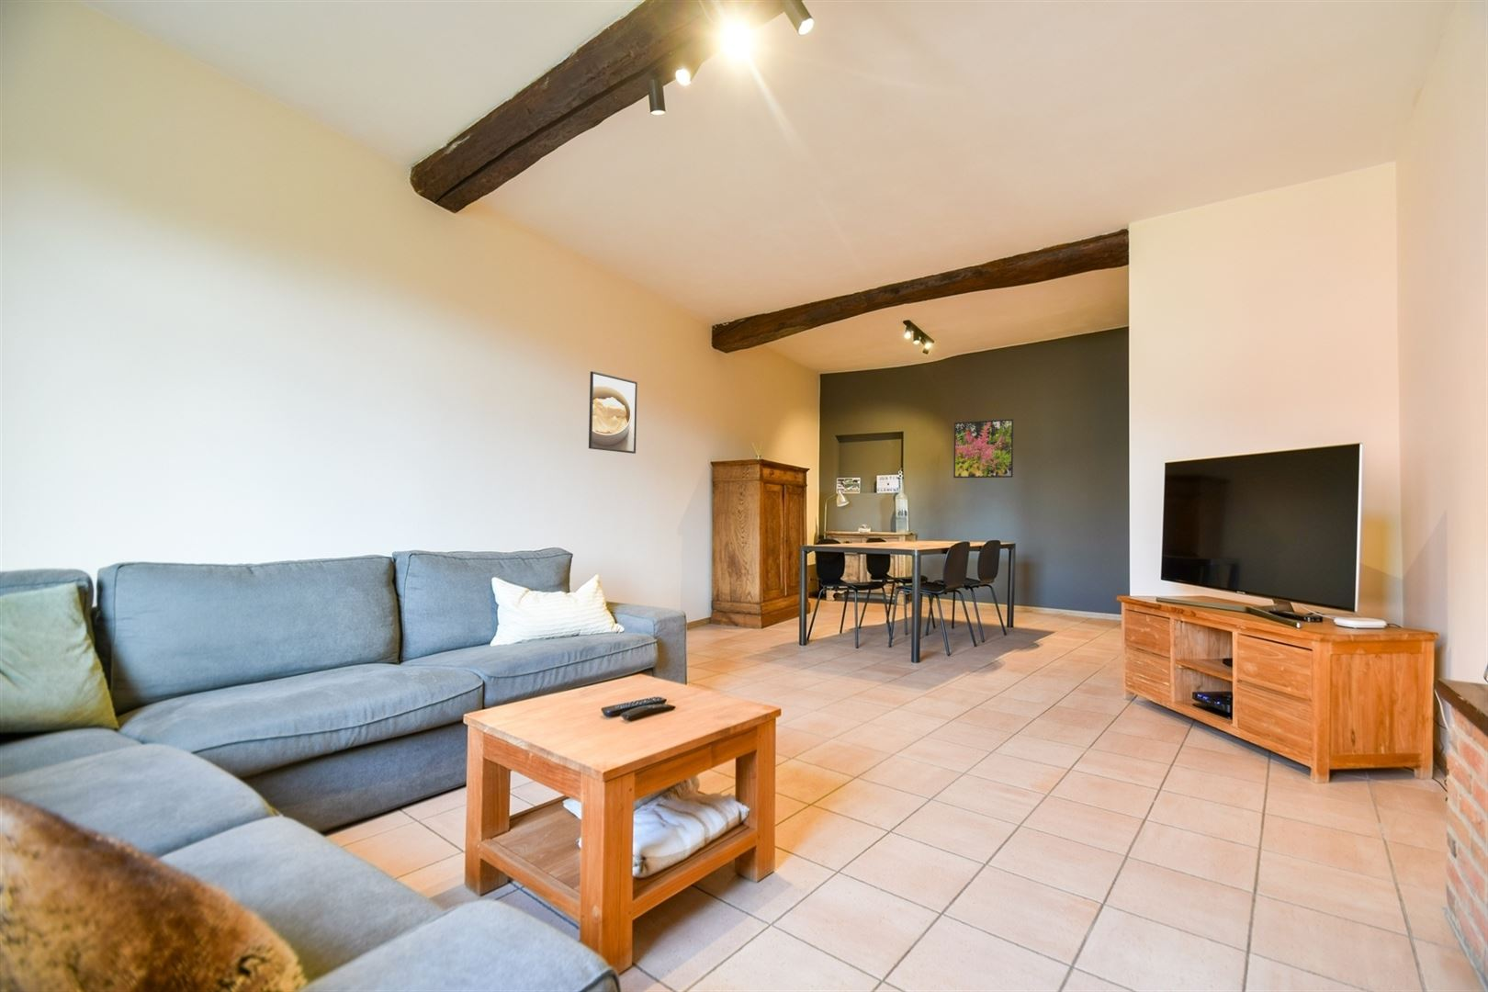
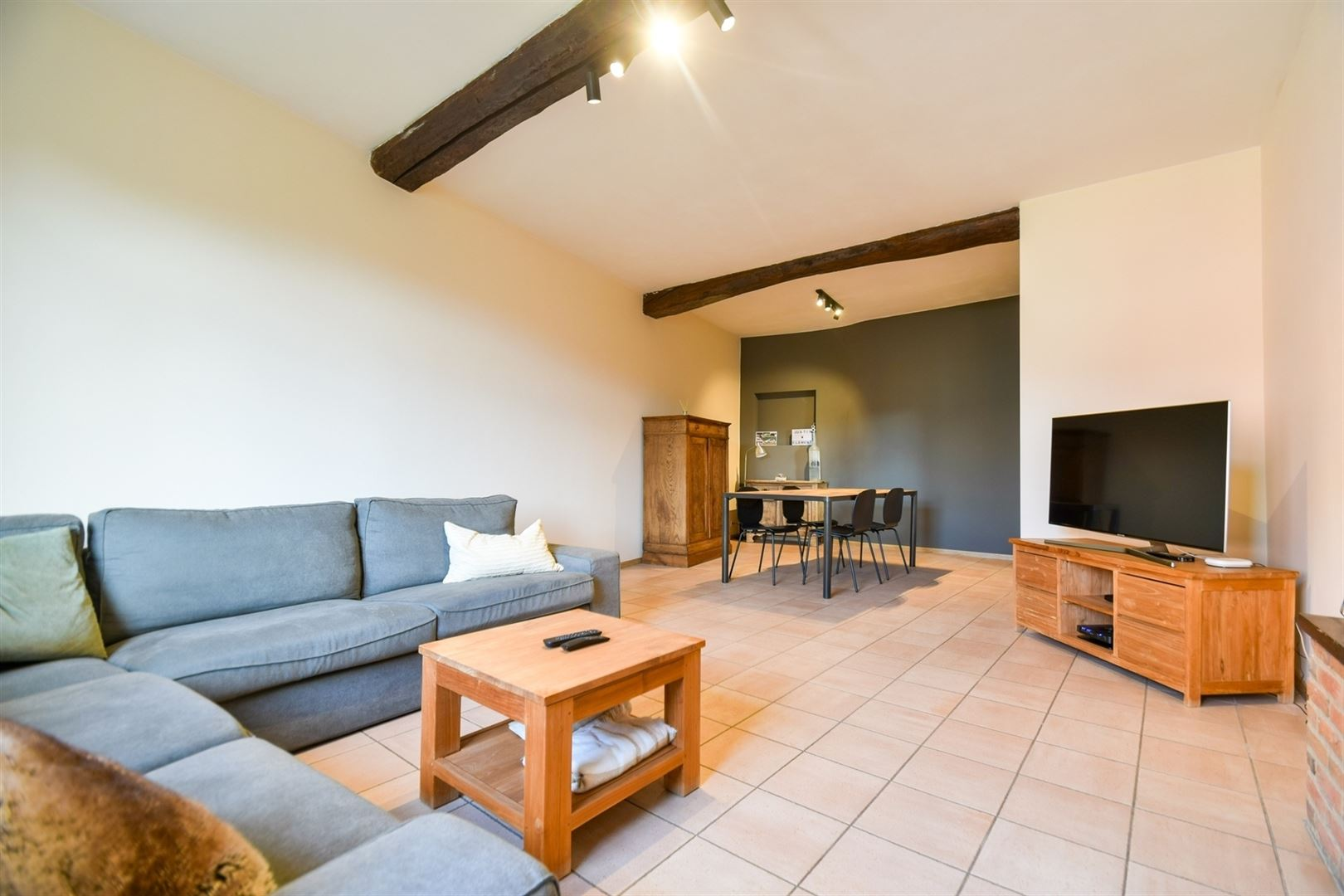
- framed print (613, 413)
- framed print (983, 450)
